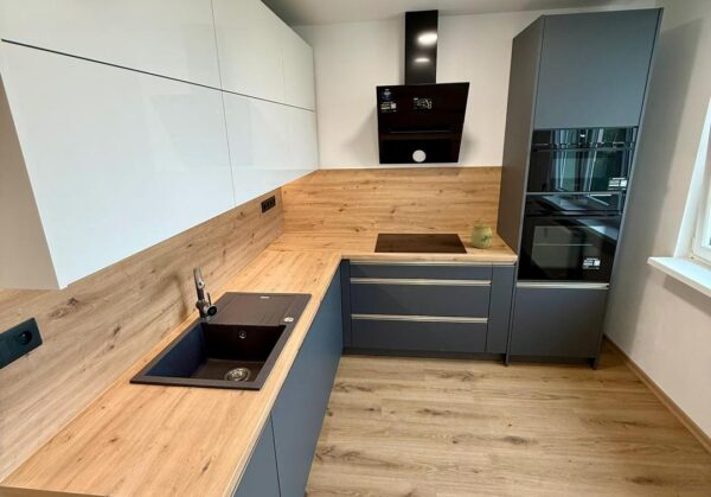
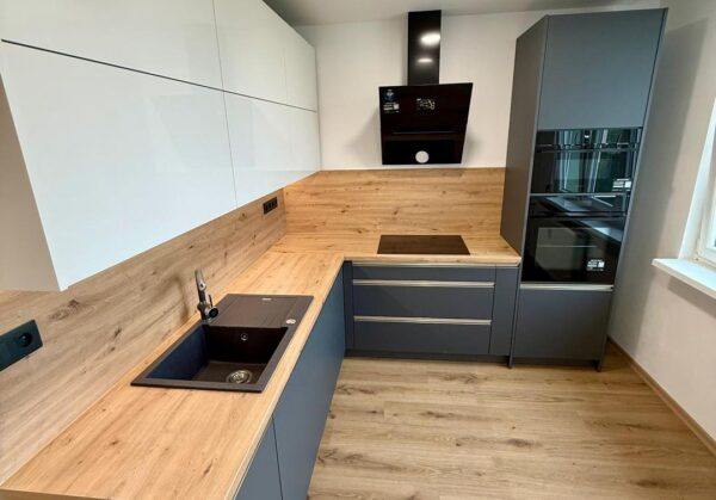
- jar (481, 232)
